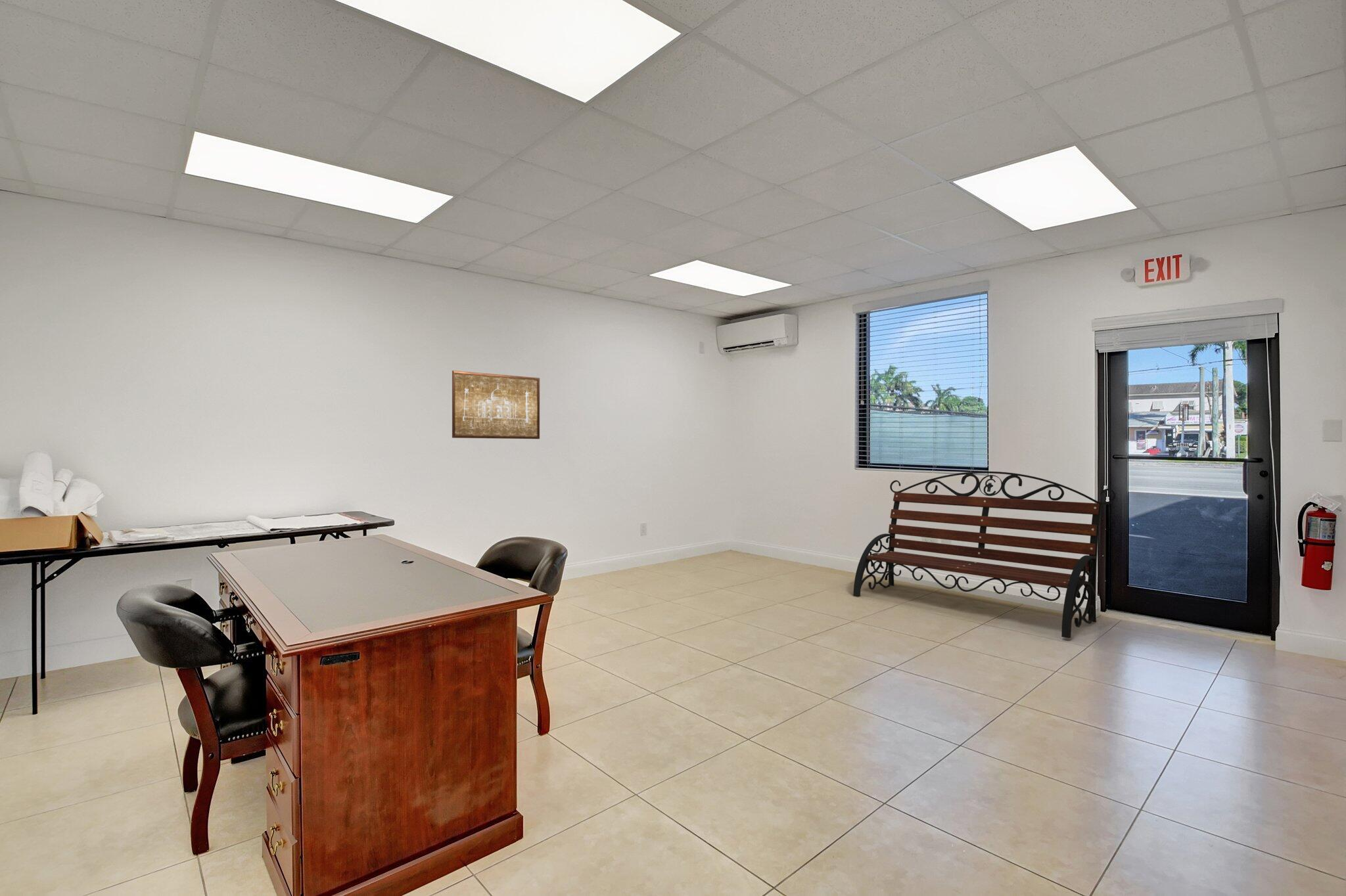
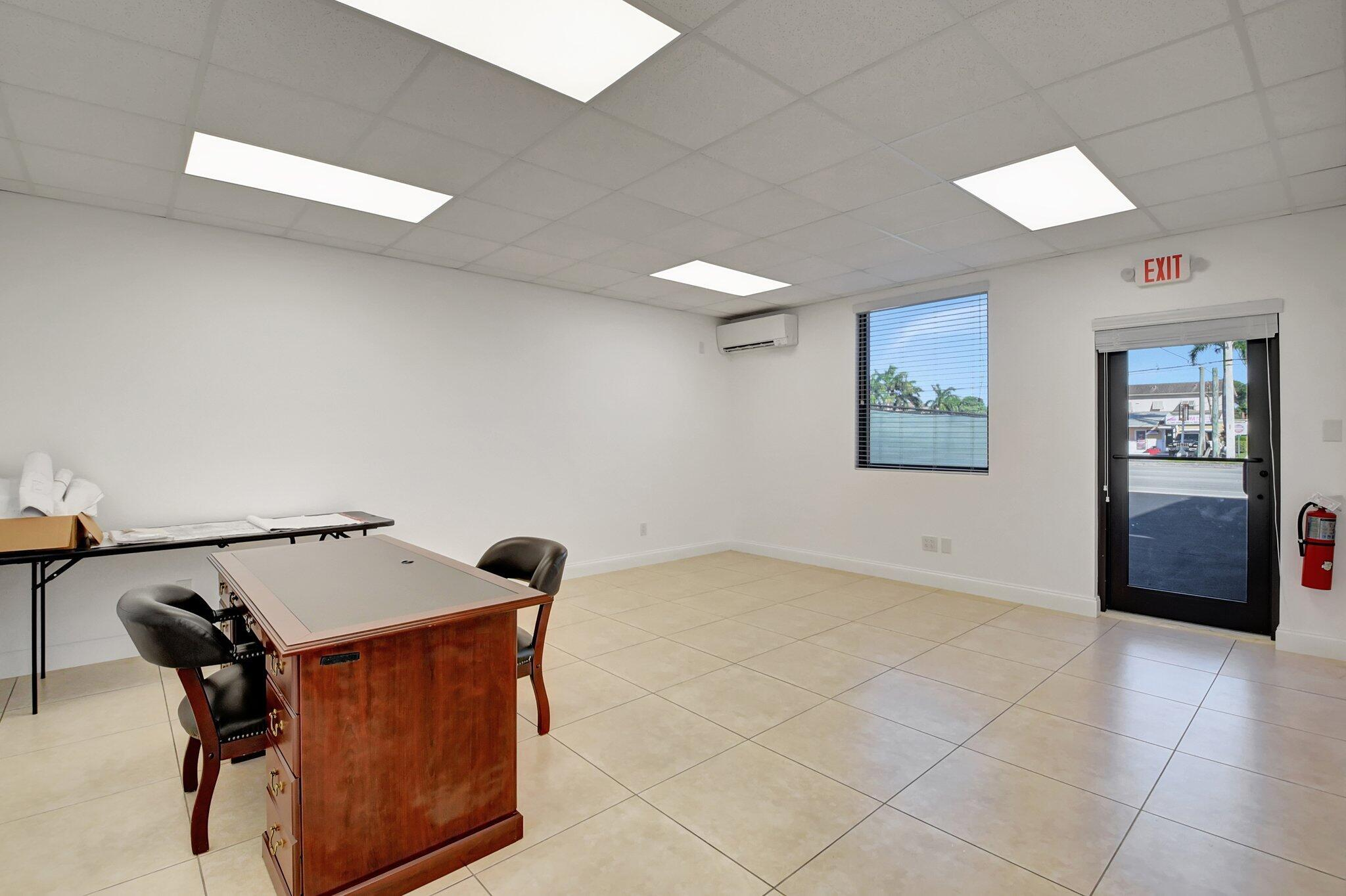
- bench (971, 539)
- wall art (498, 406)
